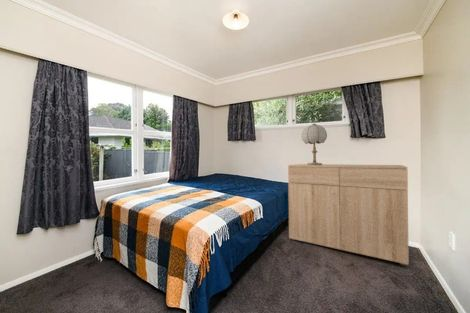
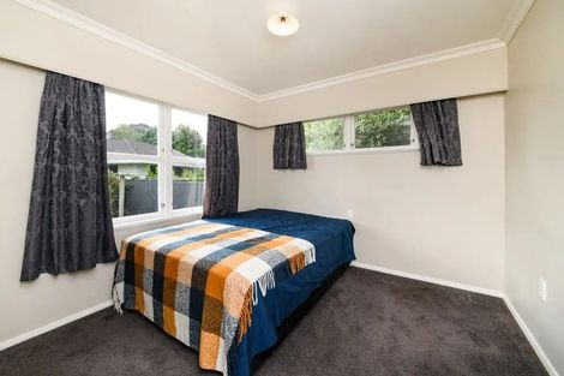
- table lamp (314, 143)
- dresser (342, 204)
